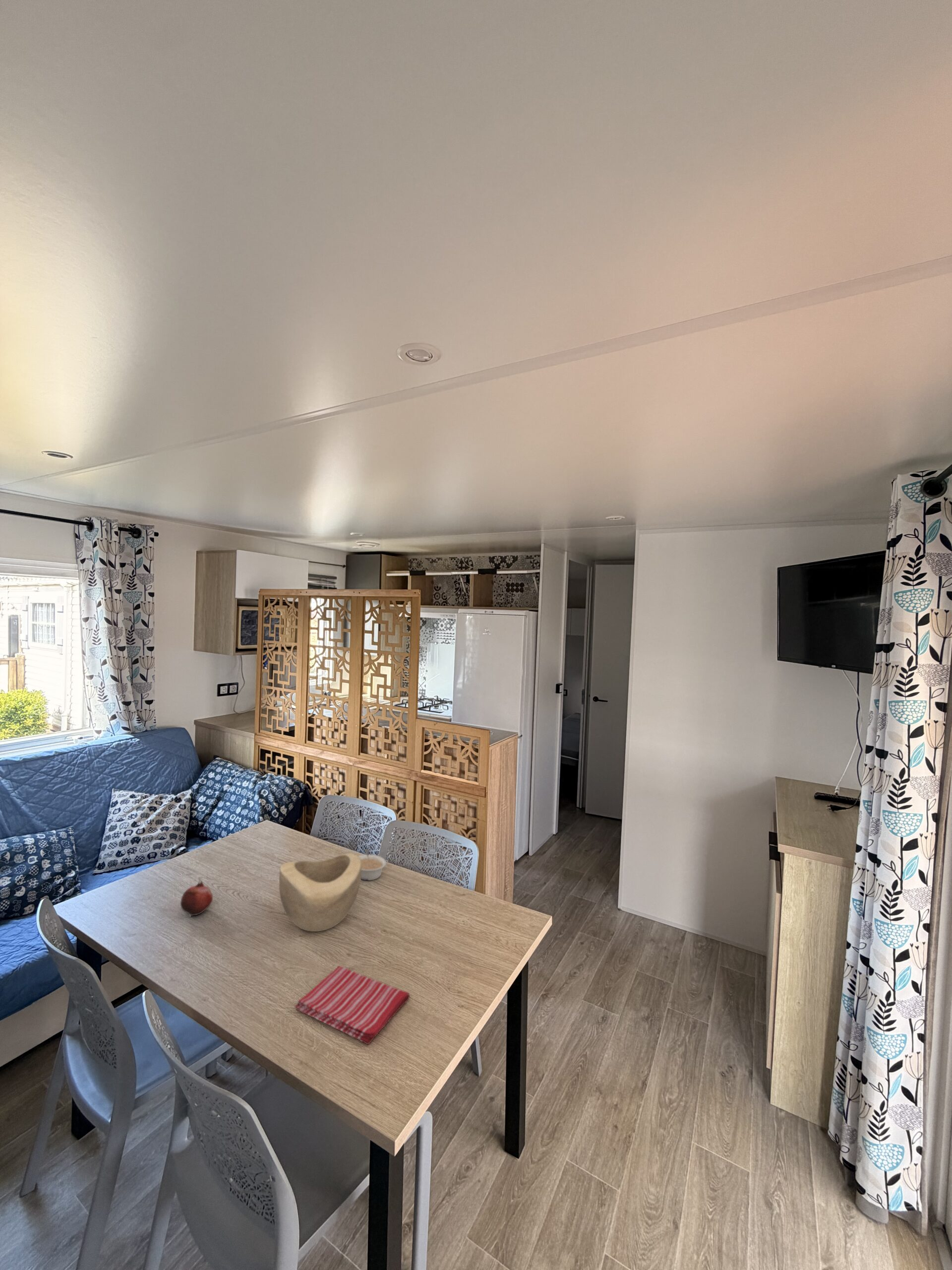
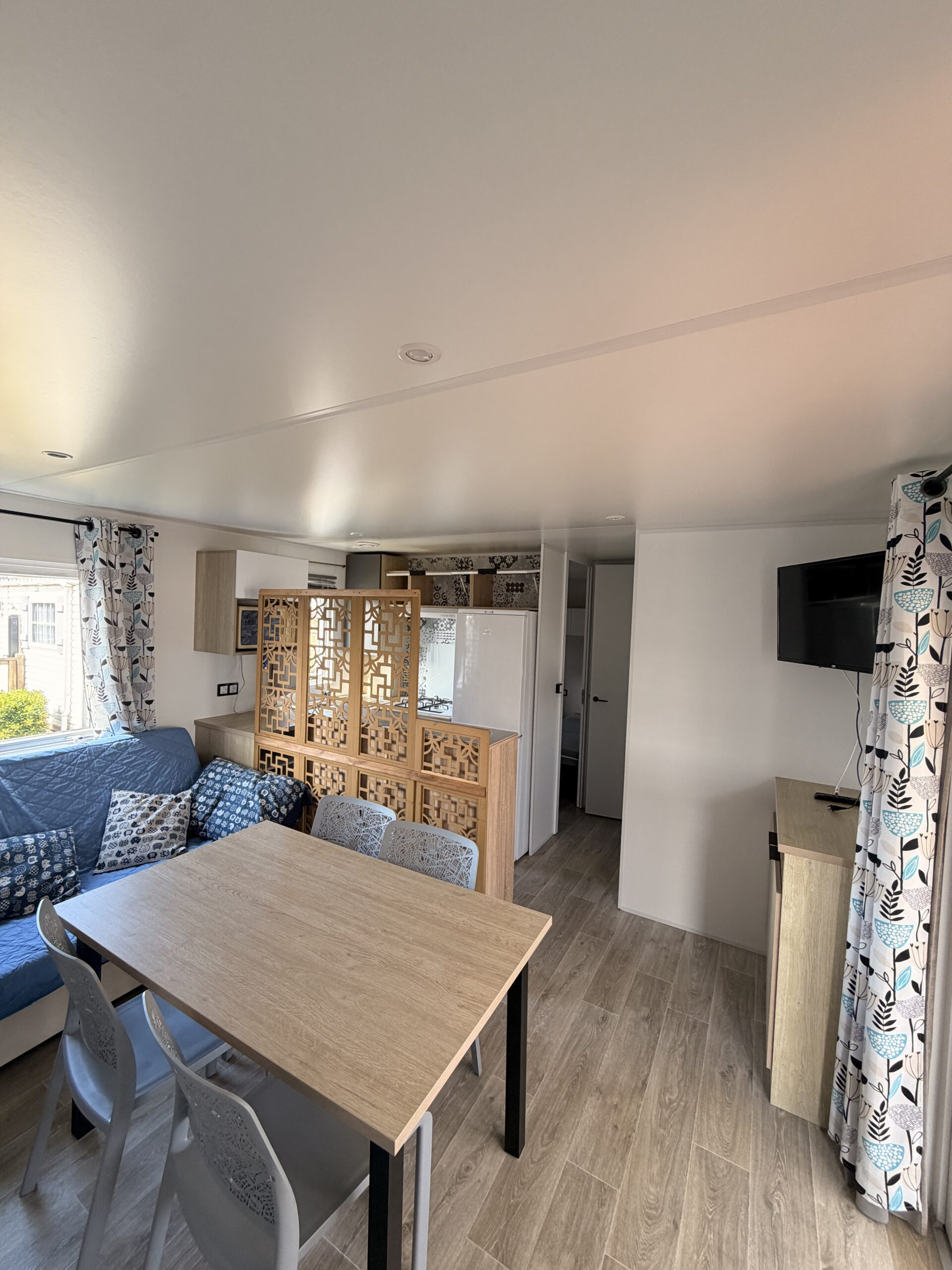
- fruit (197, 896)
- dish towel (354, 1000)
- decorative bowl (320, 890)
- legume (367, 867)
